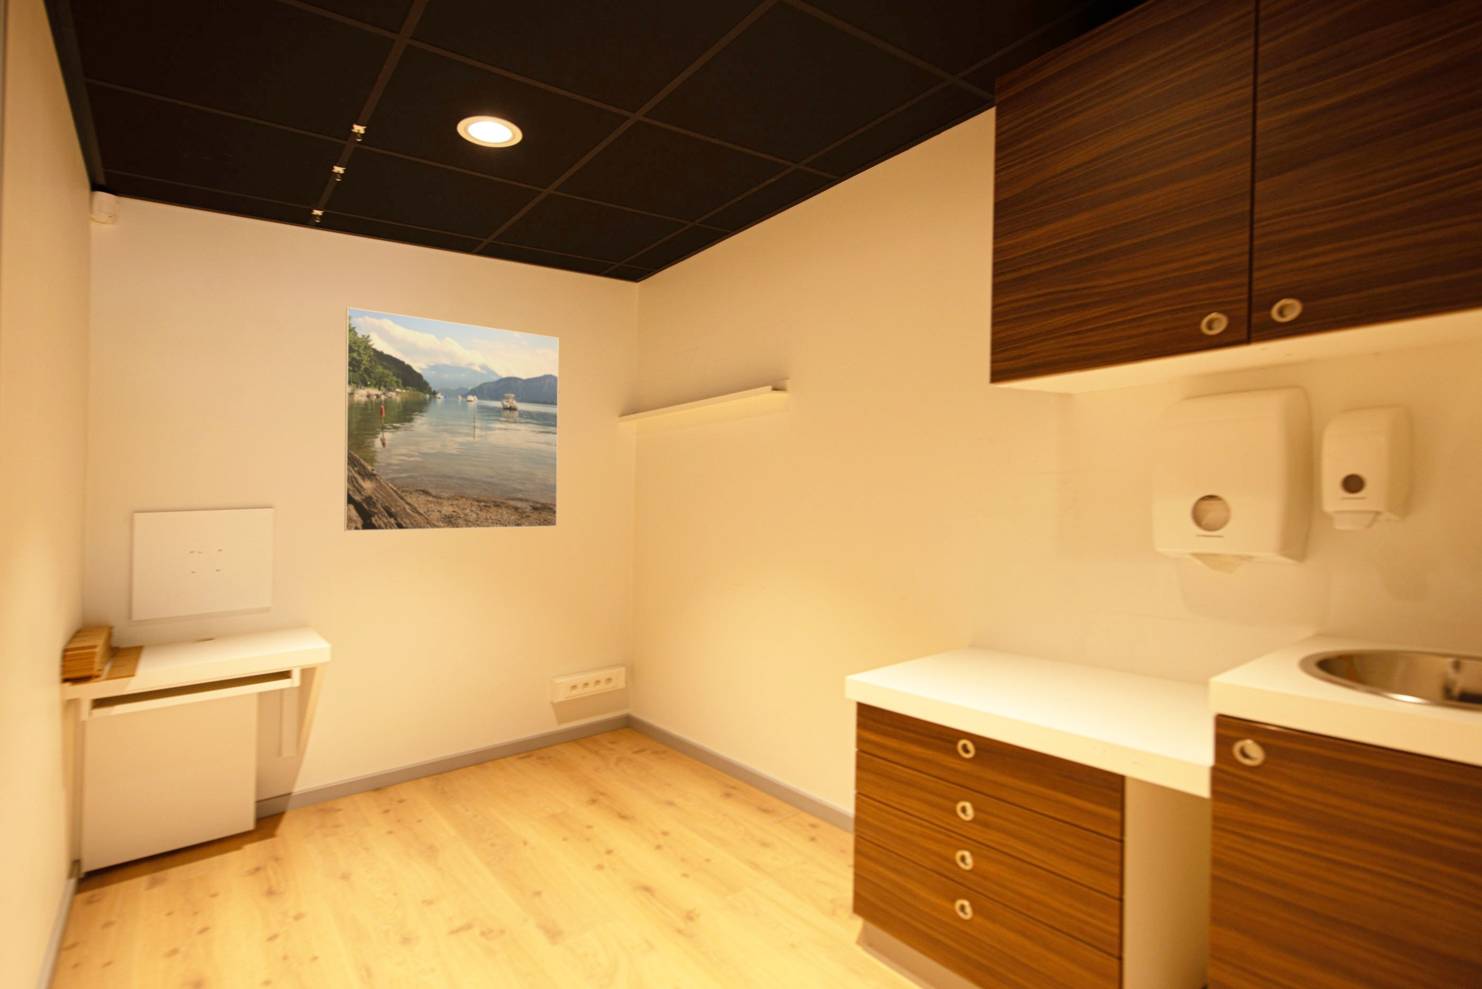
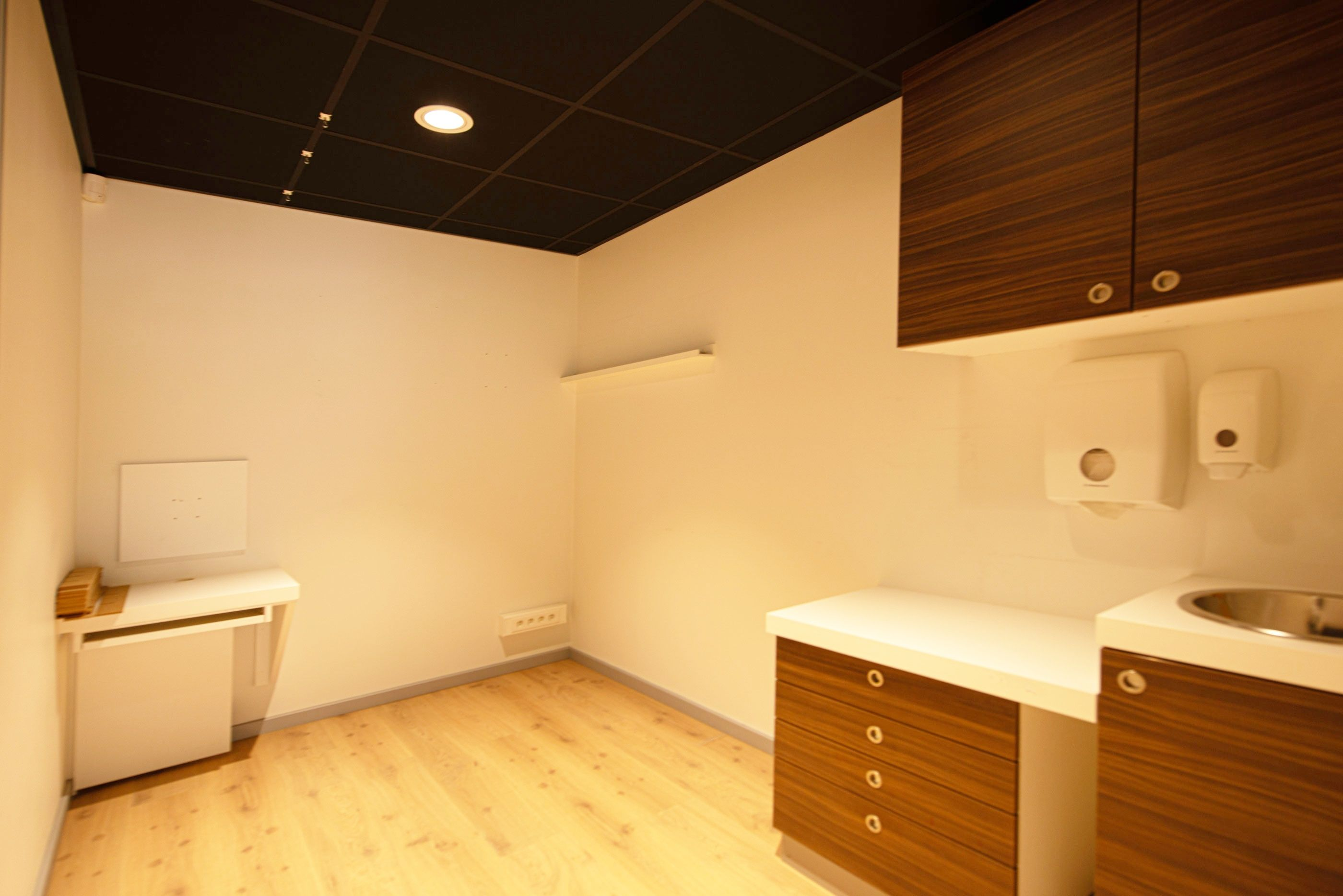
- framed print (460, 426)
